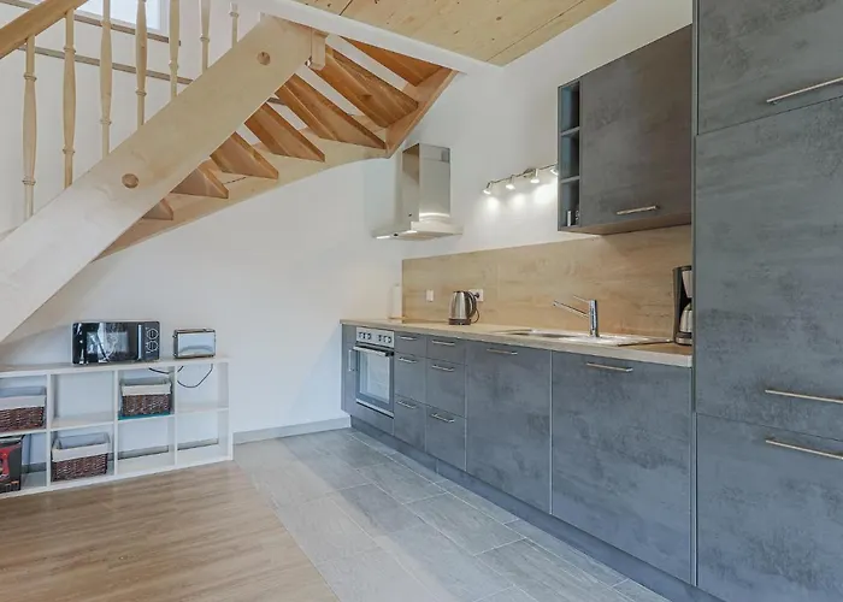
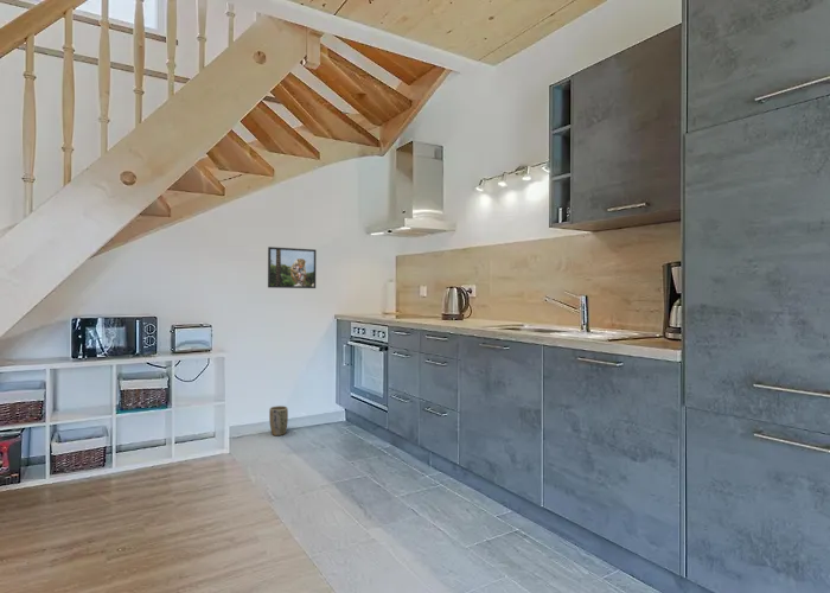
+ plant pot (279, 420)
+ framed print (292, 268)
